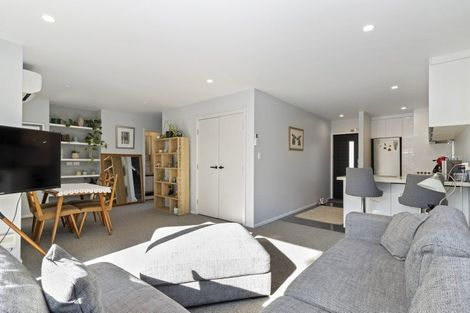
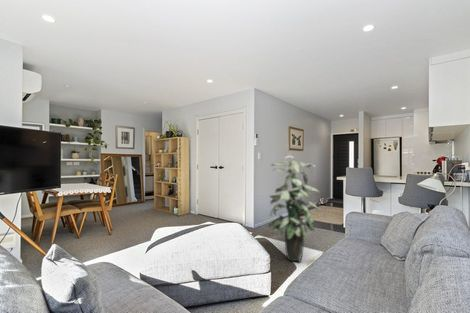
+ indoor plant (291, 206)
